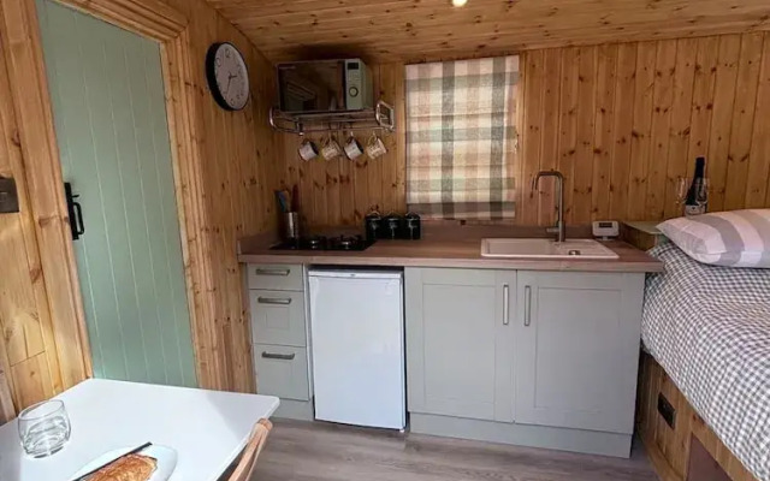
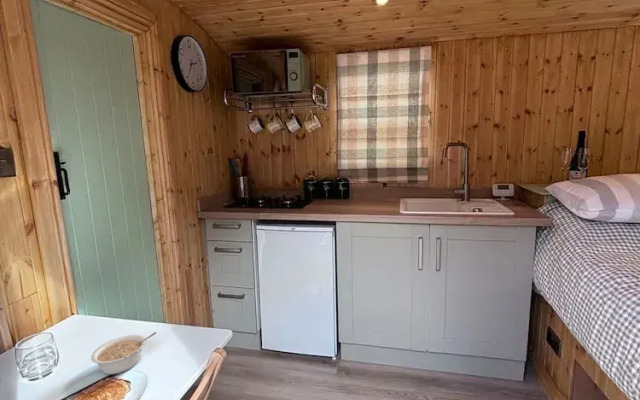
+ legume (122, 353)
